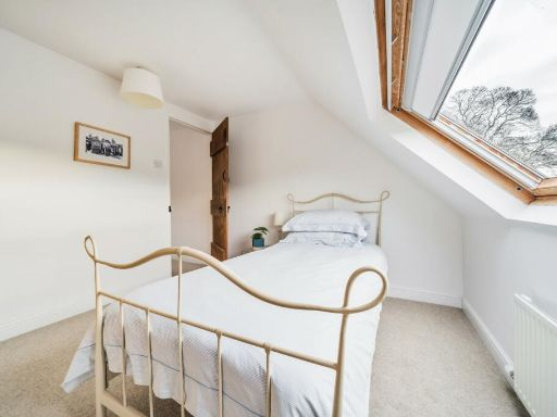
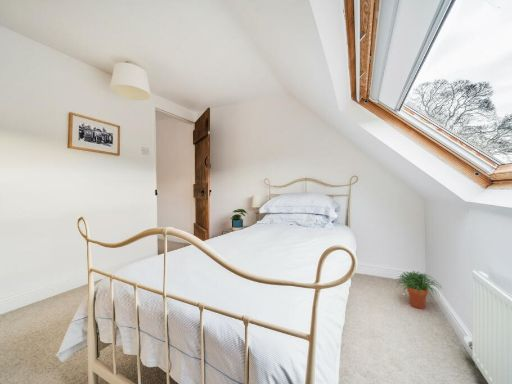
+ potted plant (416, 288)
